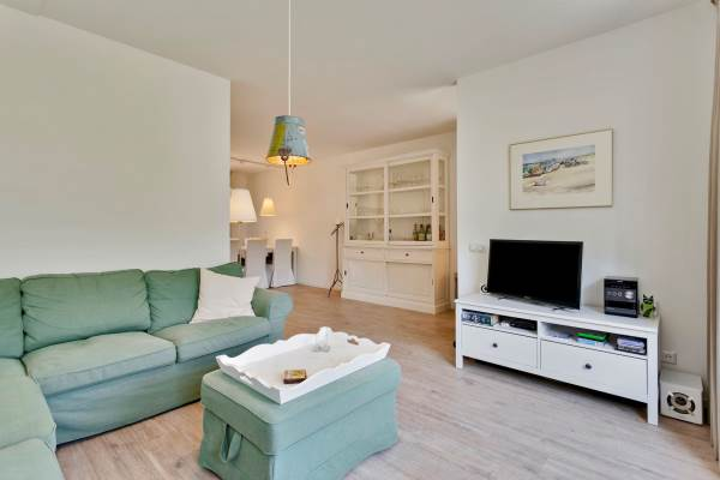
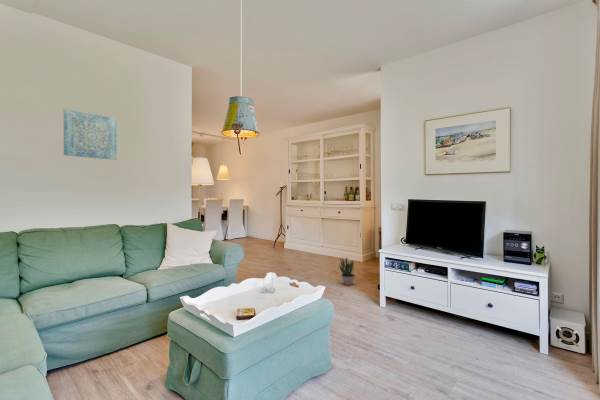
+ wall art (91, 135)
+ potted plant (346, 270)
